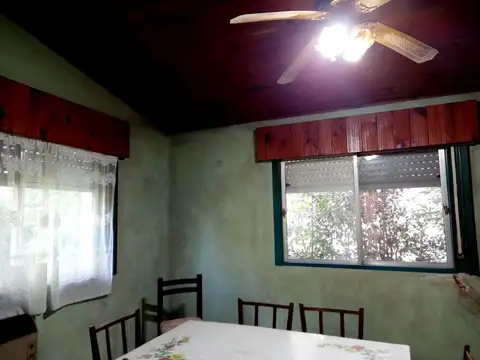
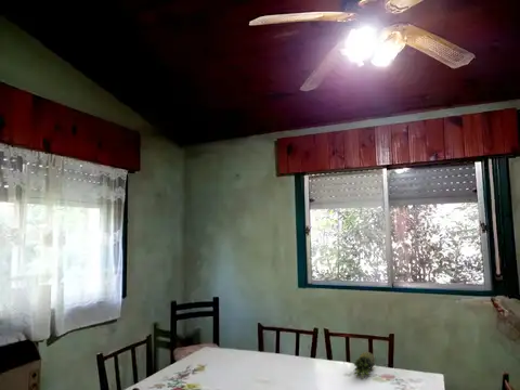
+ fruit (364, 363)
